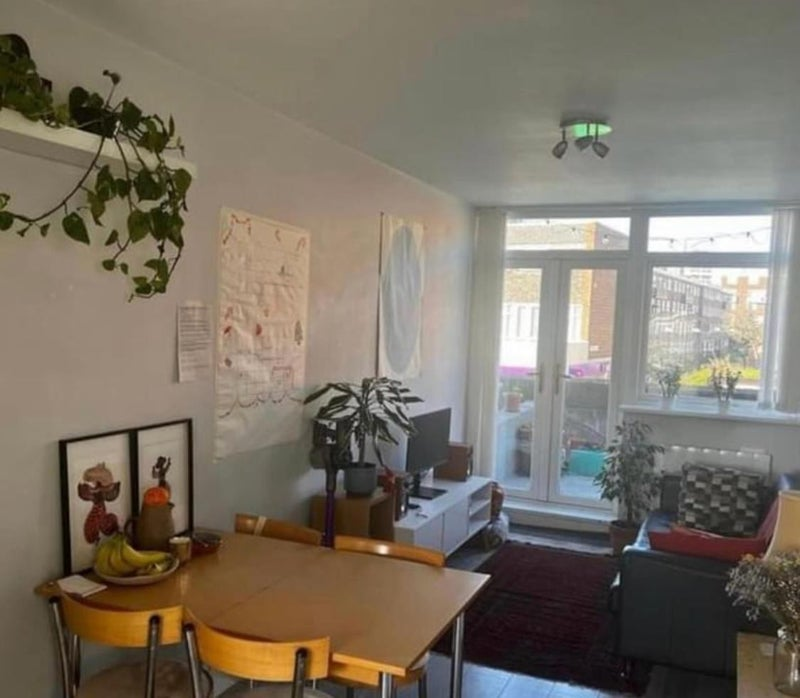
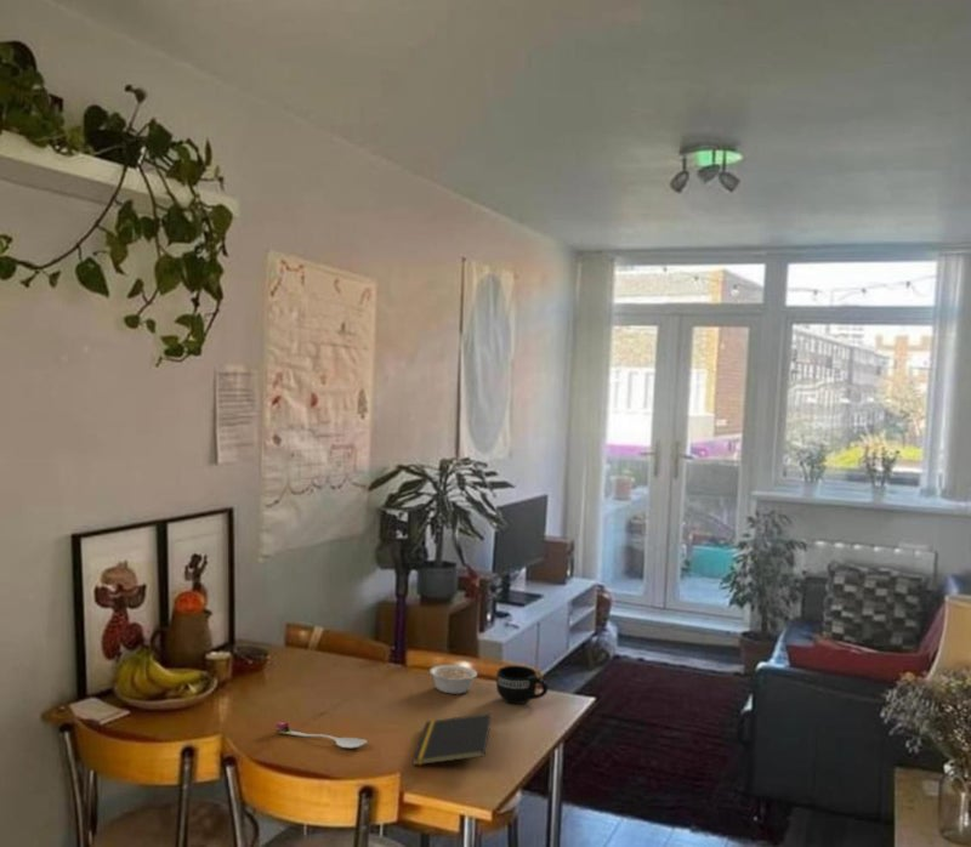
+ spoon (319, 734)
+ mug (522, 686)
+ notepad (453, 738)
+ legume (454, 678)
